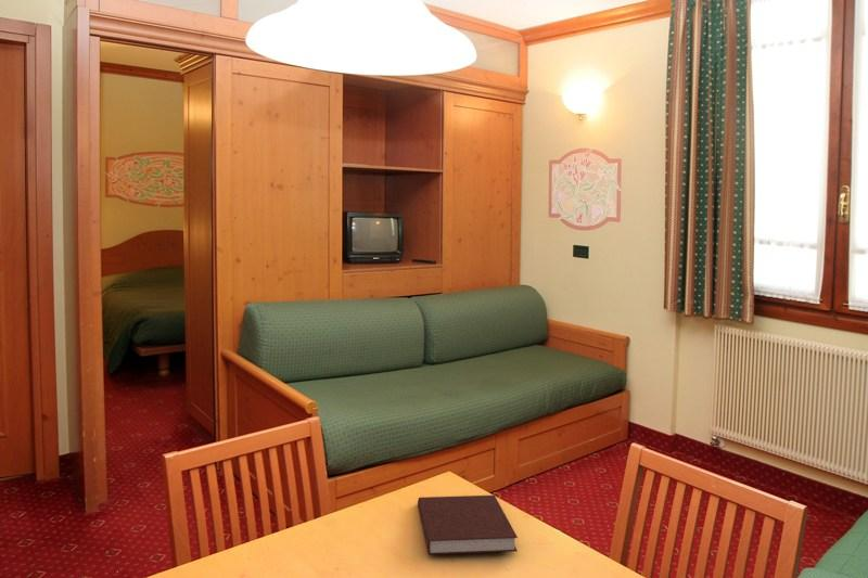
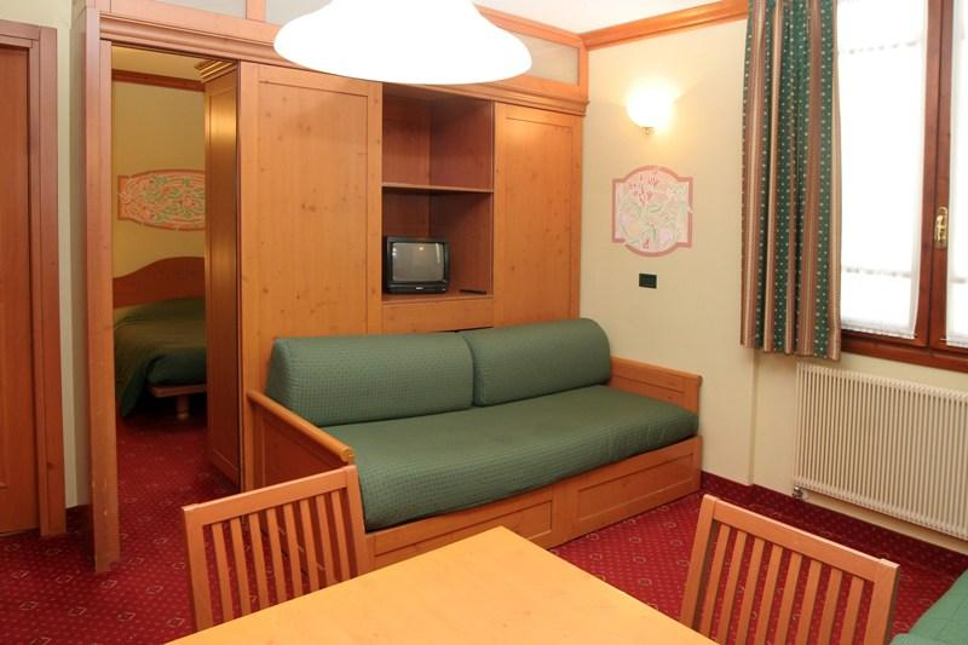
- notebook (463, 522)
